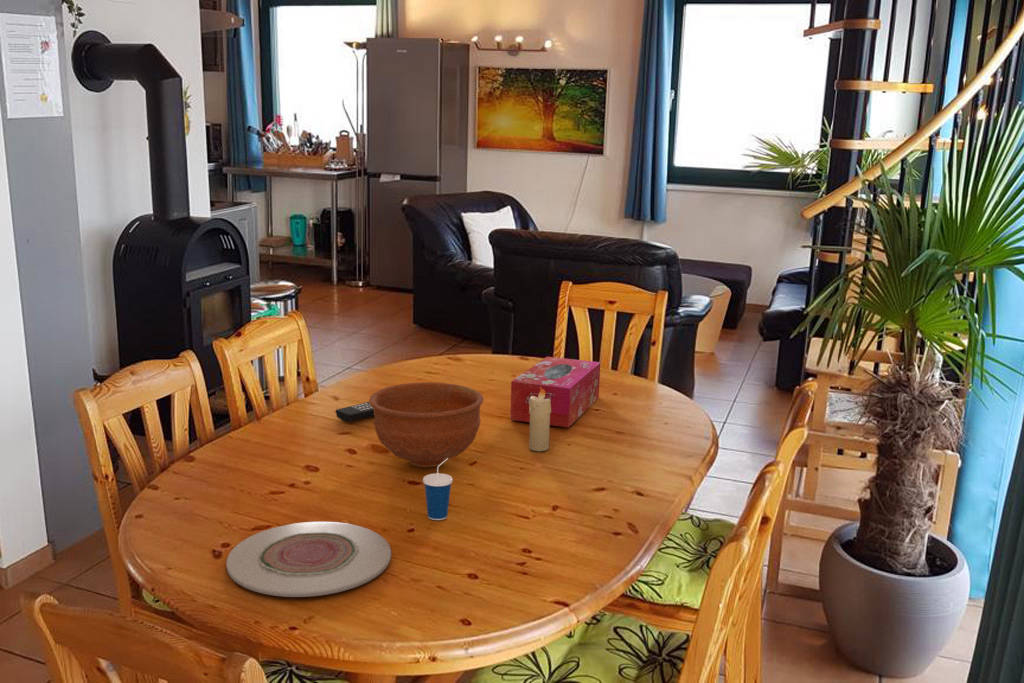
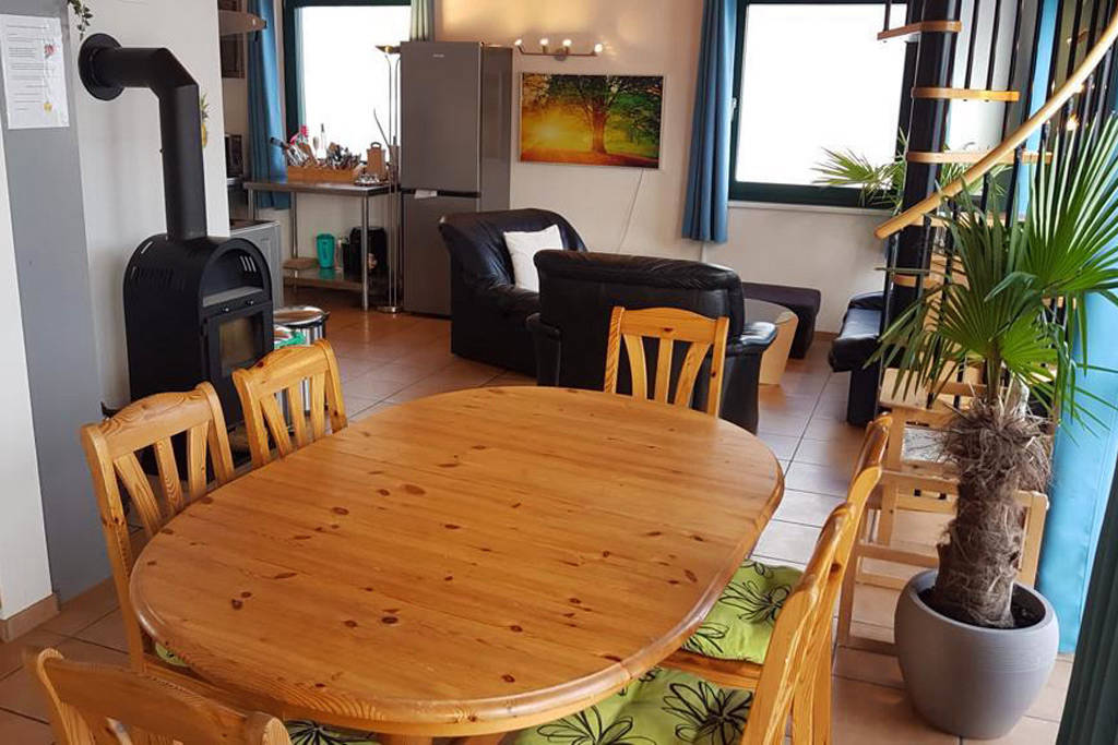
- candle (539, 417)
- remote control (373, 409)
- plate (310, 555)
- tissue box (557, 389)
- cup (437, 487)
- bowl (426, 428)
